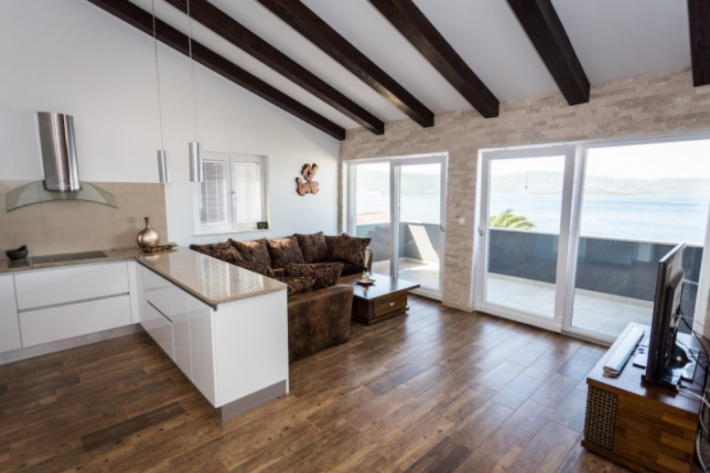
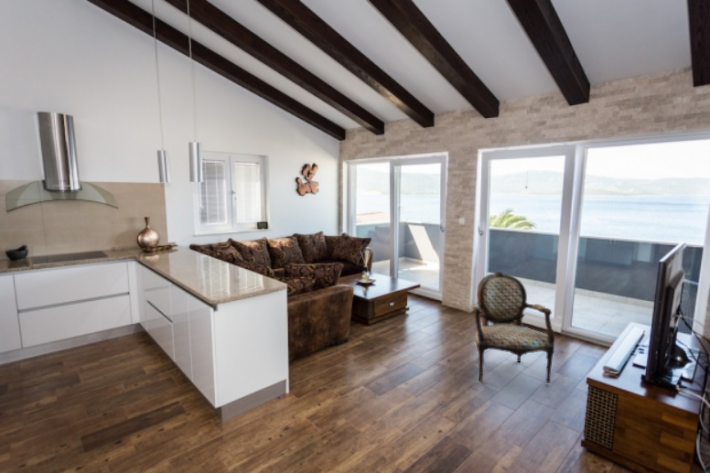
+ armchair (505, 324)
